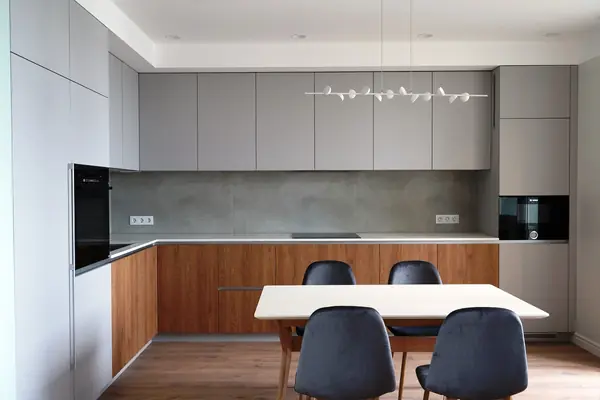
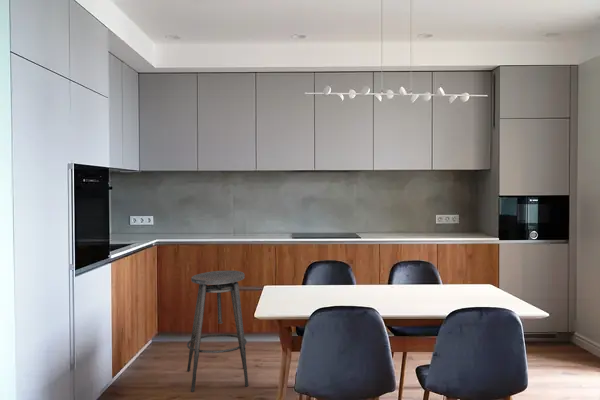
+ stool (218, 322)
